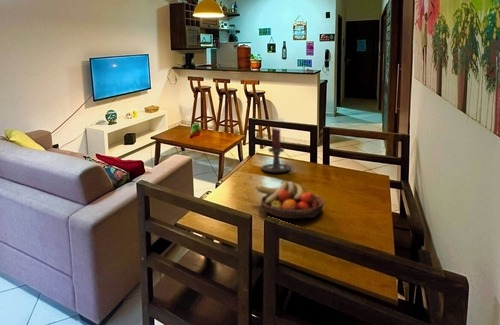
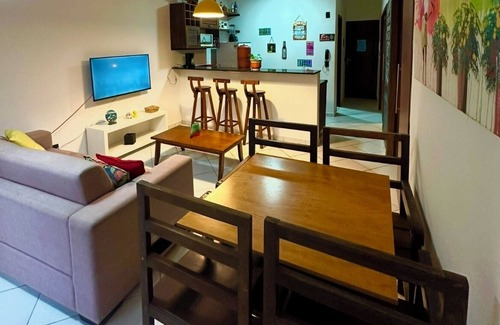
- fruit bowl (291, 197)
- candle holder (279, 149)
